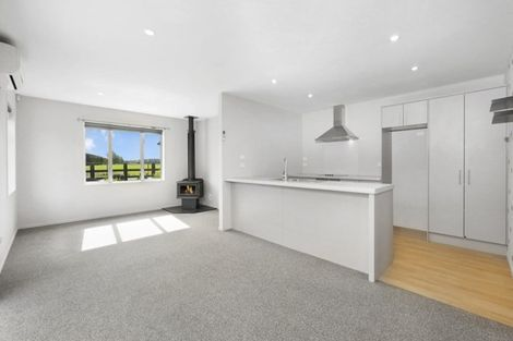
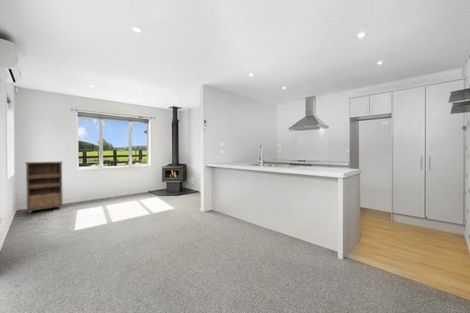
+ bookshelf (44, 185)
